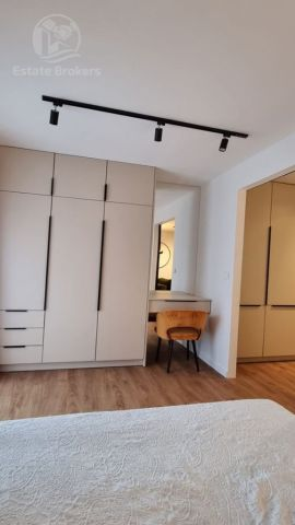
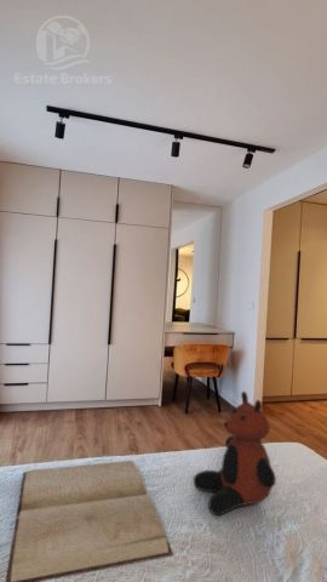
+ book (86, 501)
+ teddy bear (234, 446)
